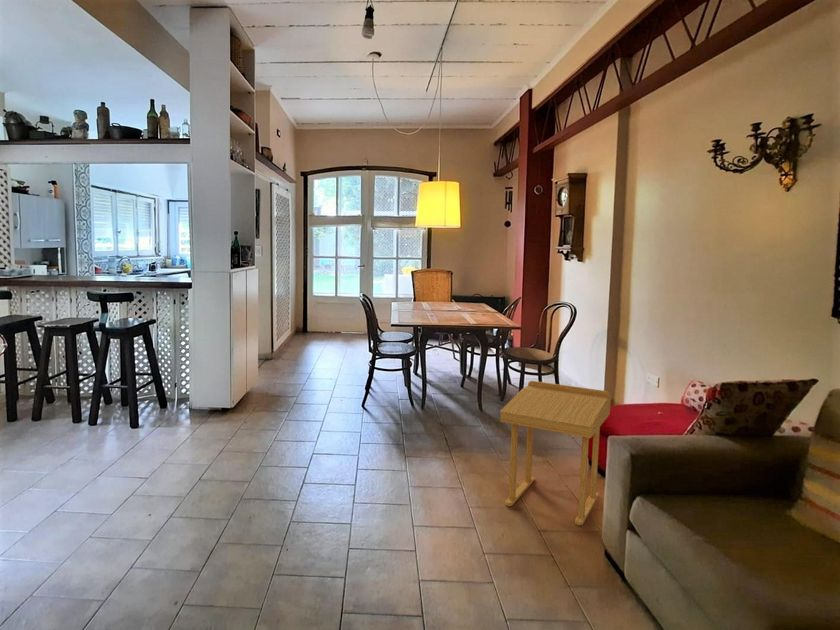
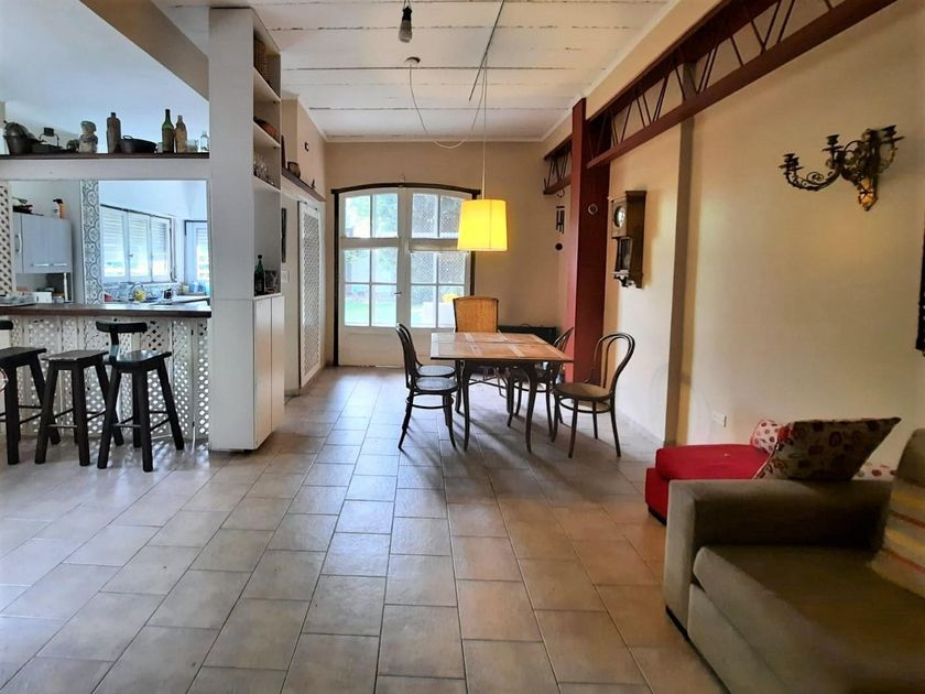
- side table (559, 432)
